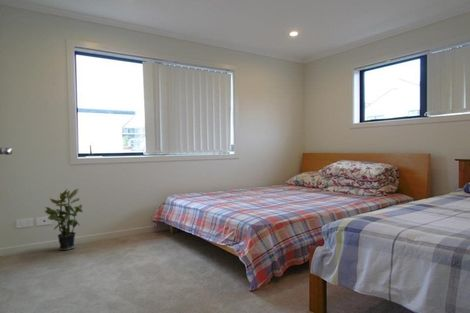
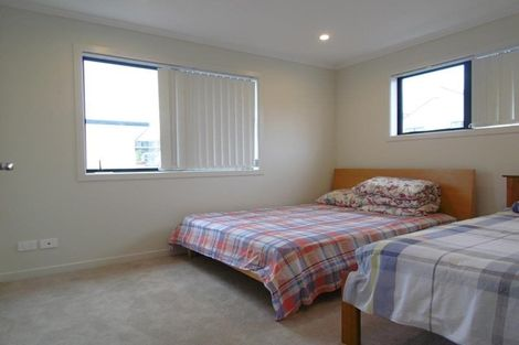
- potted plant (64, 218)
